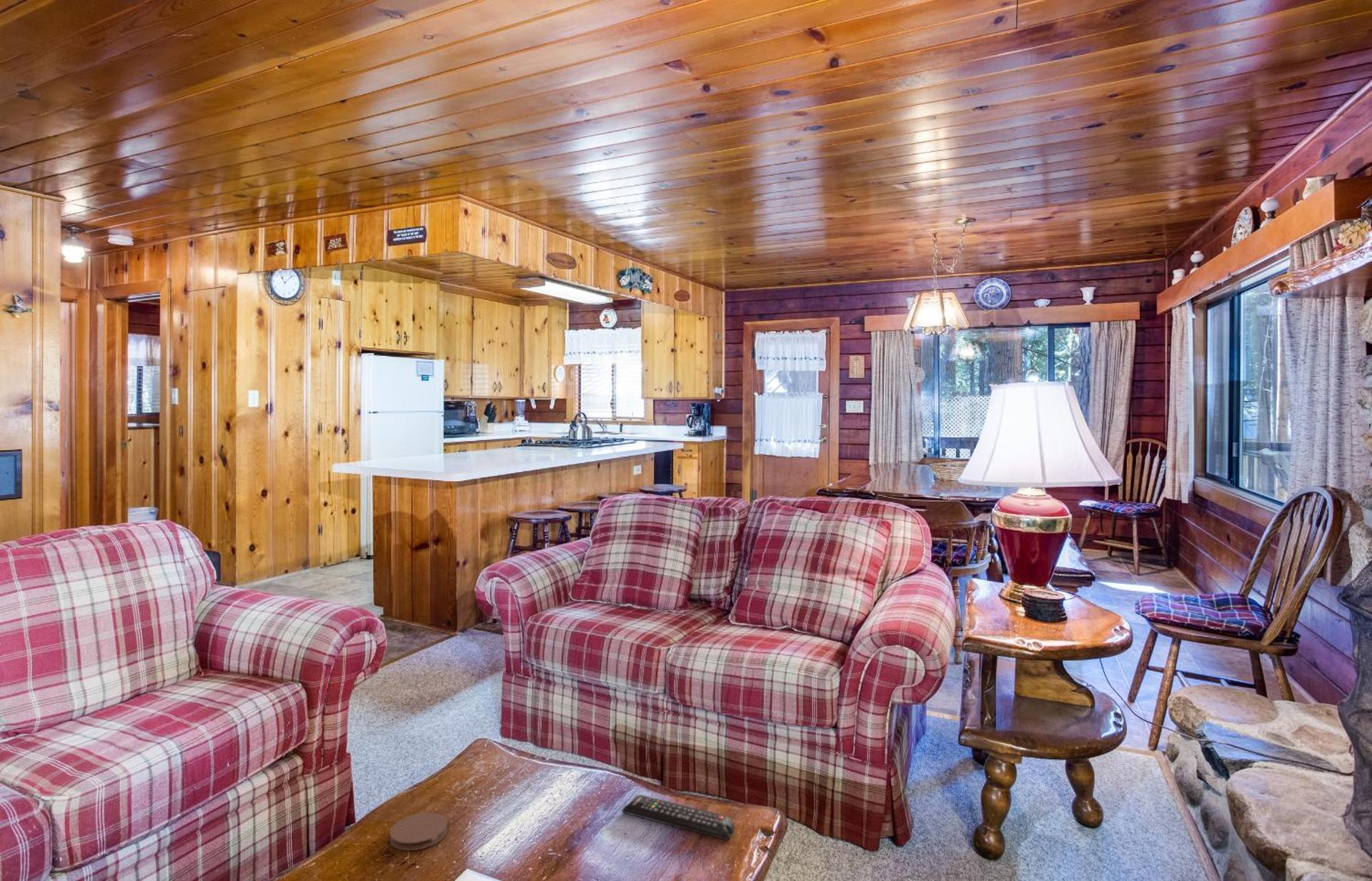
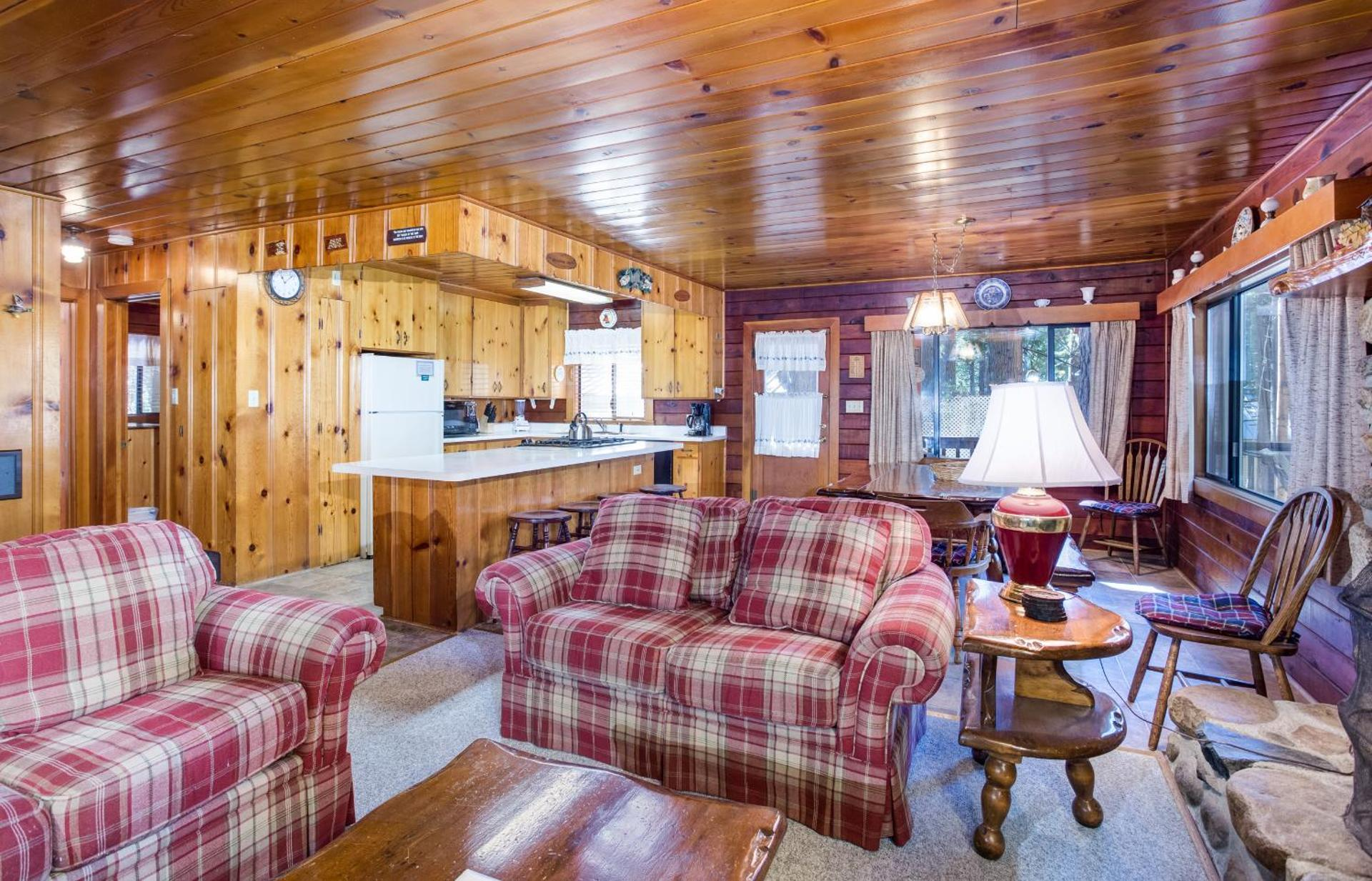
- remote control (677, 816)
- coaster (419, 830)
